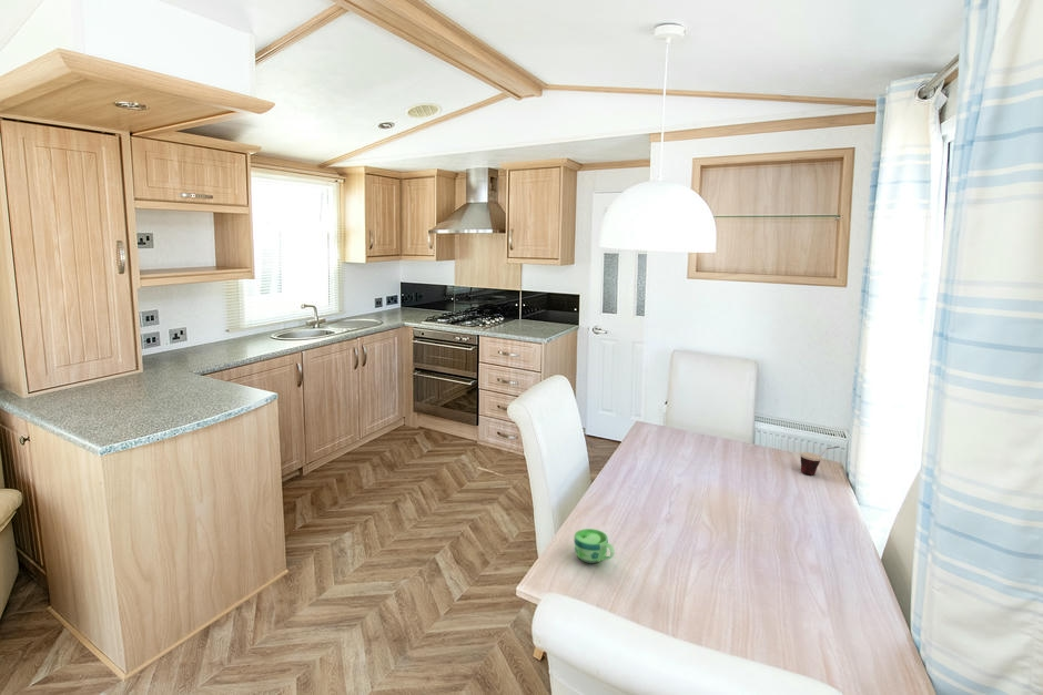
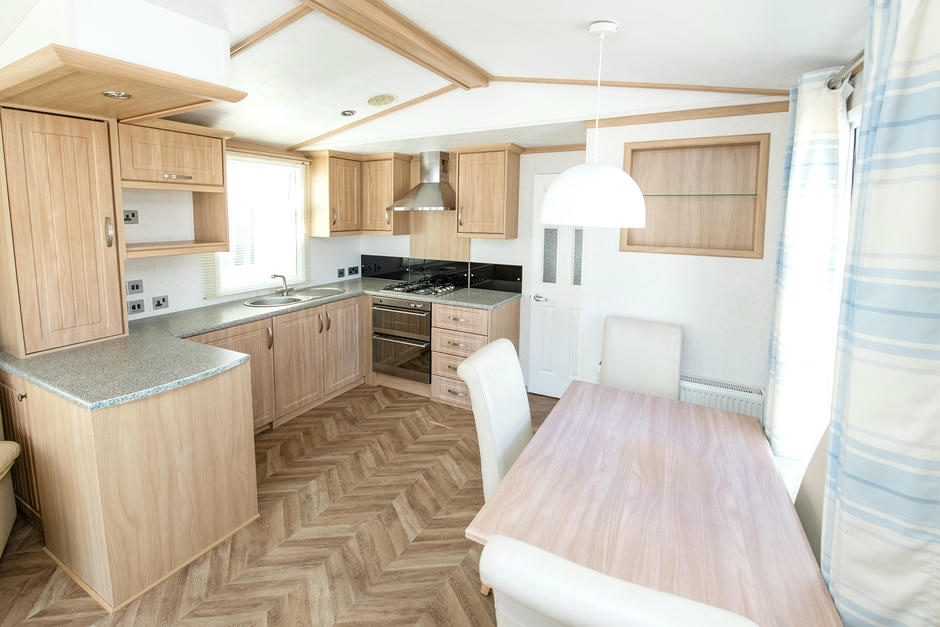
- cup (595, 549)
- cup (819, 459)
